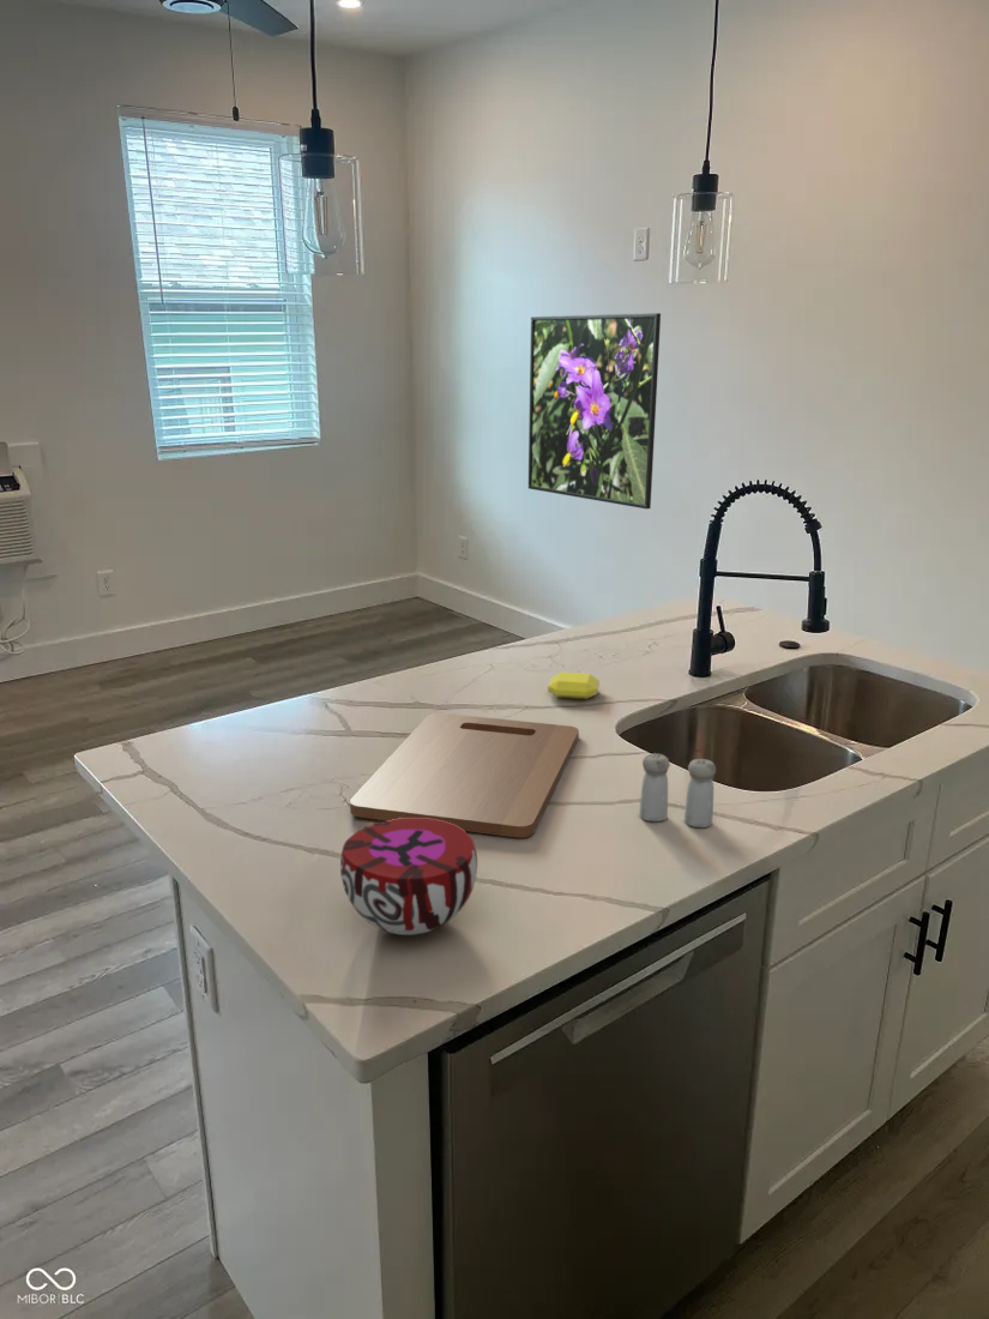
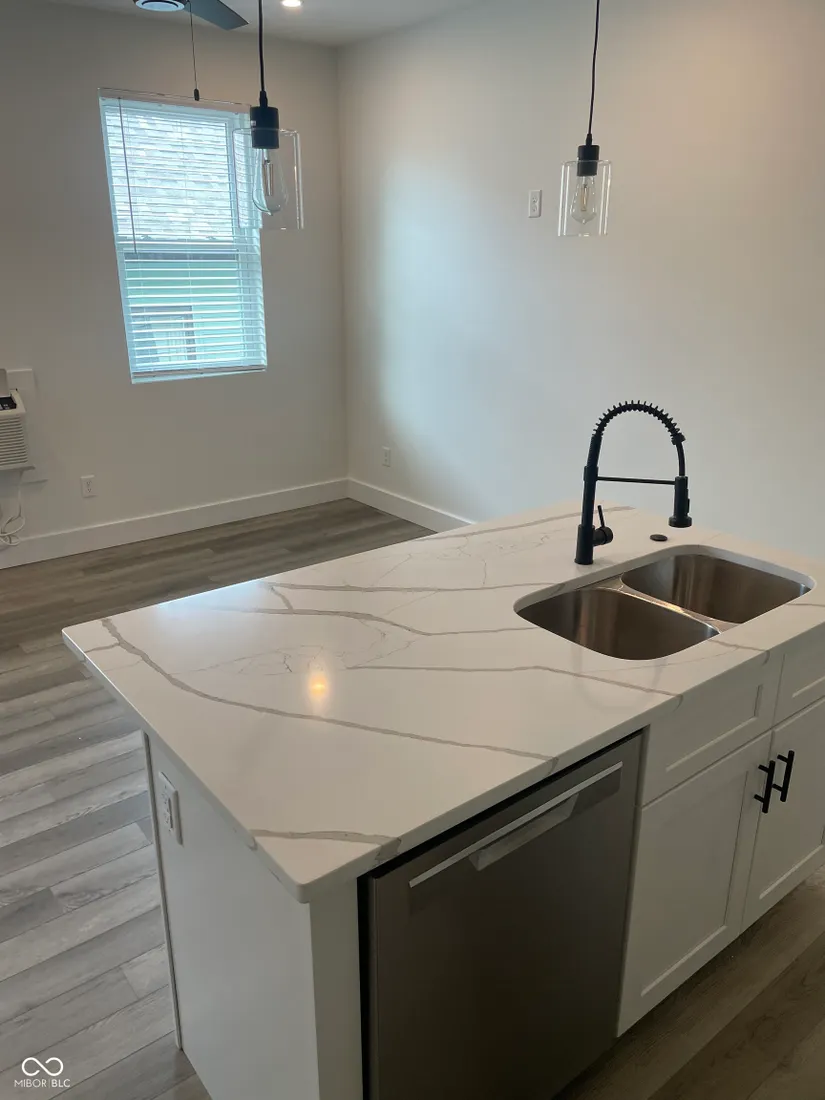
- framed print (587, 409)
- soap bar (573, 685)
- decorative bowl (409, 884)
- salt and pepper shaker (687, 789)
- cutting board (474, 766)
